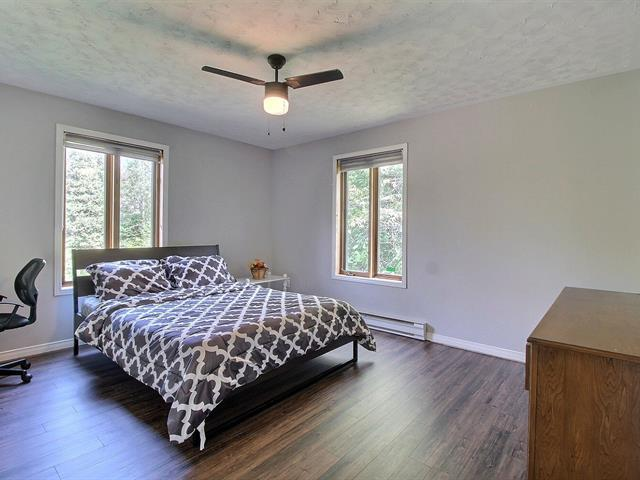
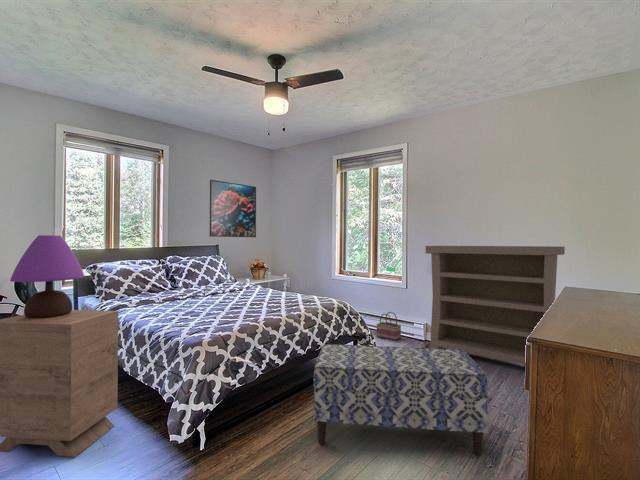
+ bench (394, 393)
+ nightstand (59, 376)
+ table lamp (49, 274)
+ bookshelf (489, 302)
+ basket (388, 325)
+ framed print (234, 210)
